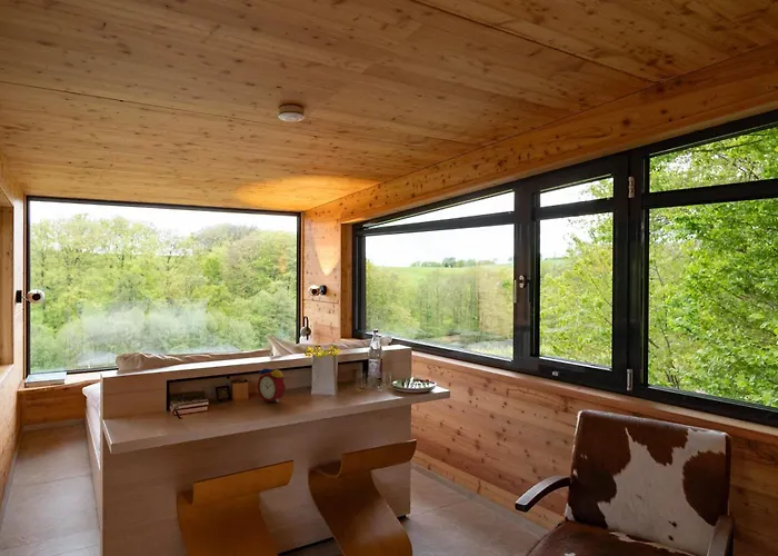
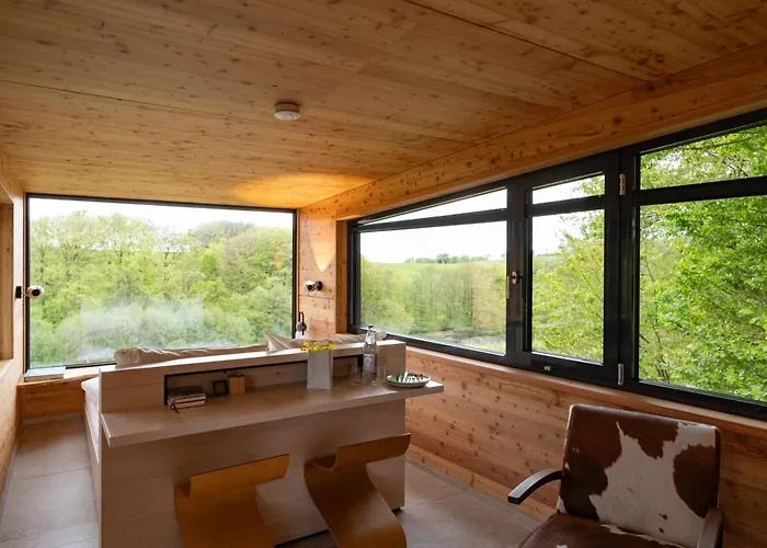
- alarm clock (272, 380)
